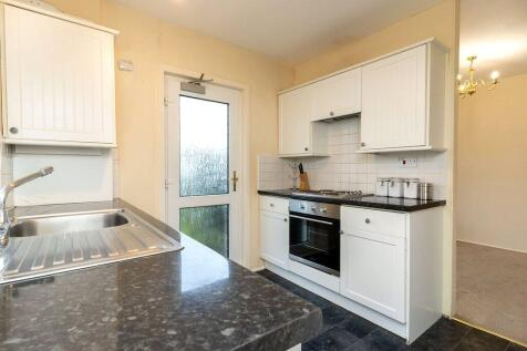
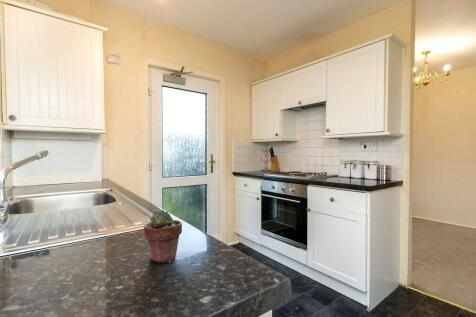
+ potted succulent (163, 233)
